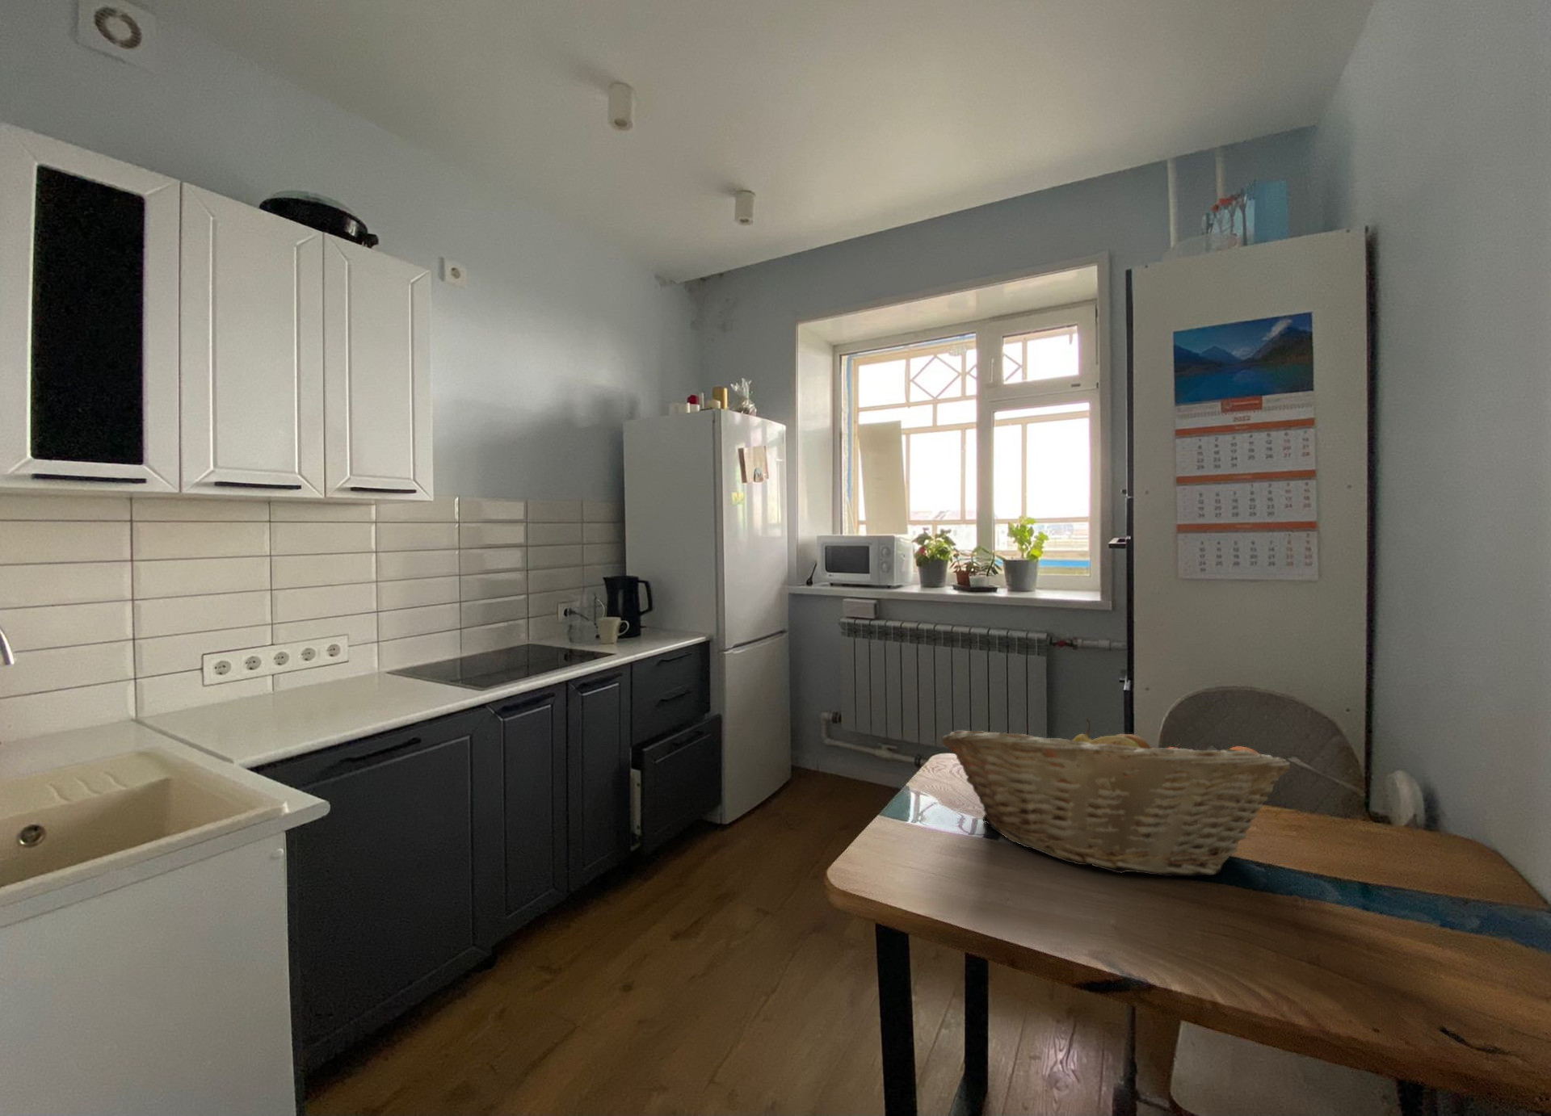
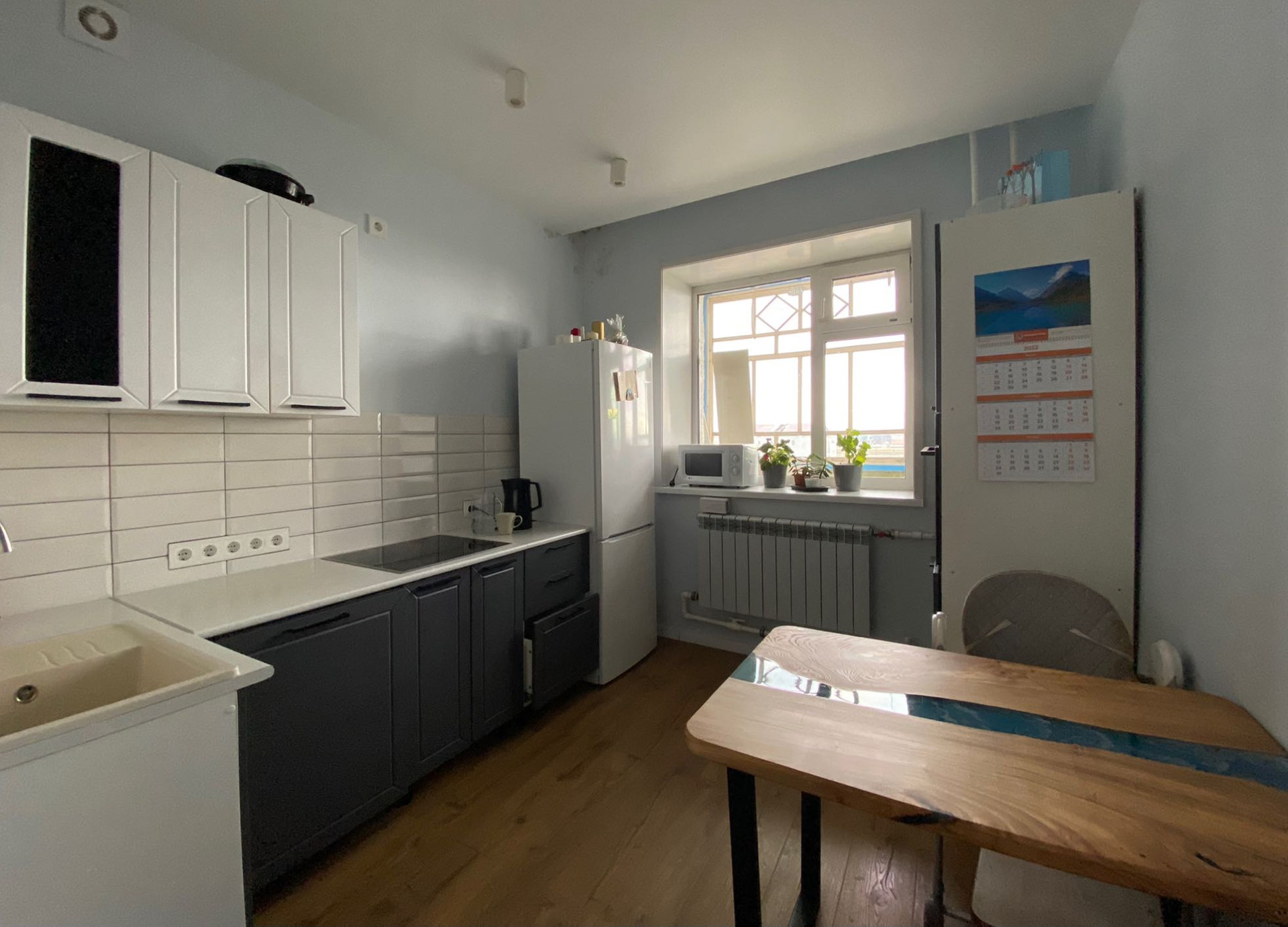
- fruit basket (1098, 777)
